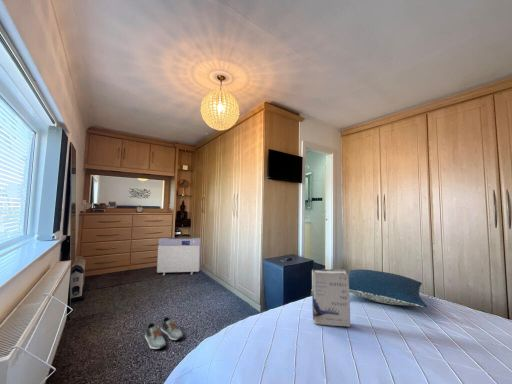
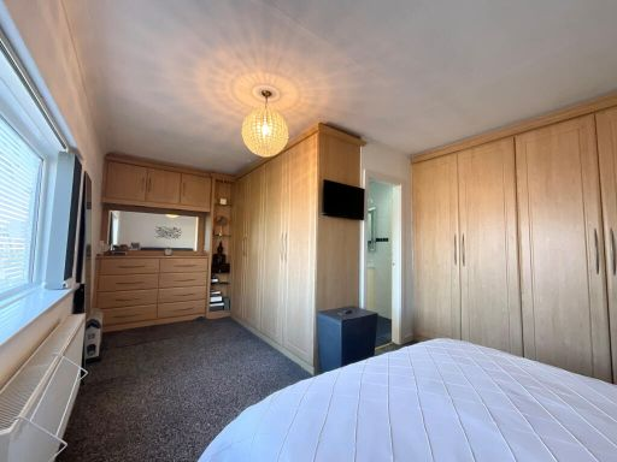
- book (330, 296)
- shoe (163, 331)
- pillow (379, 284)
- air purifier (180, 255)
